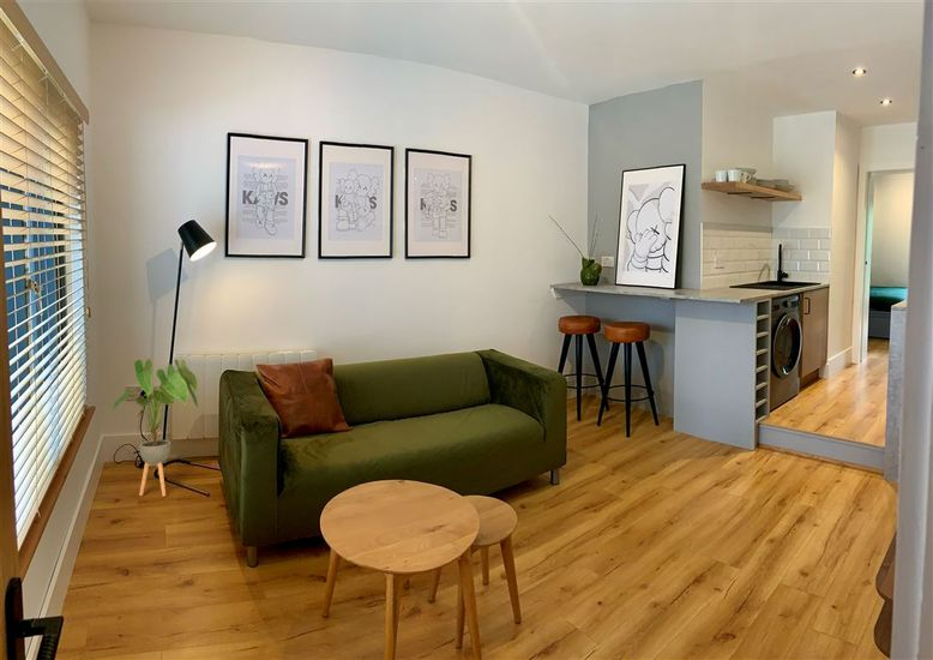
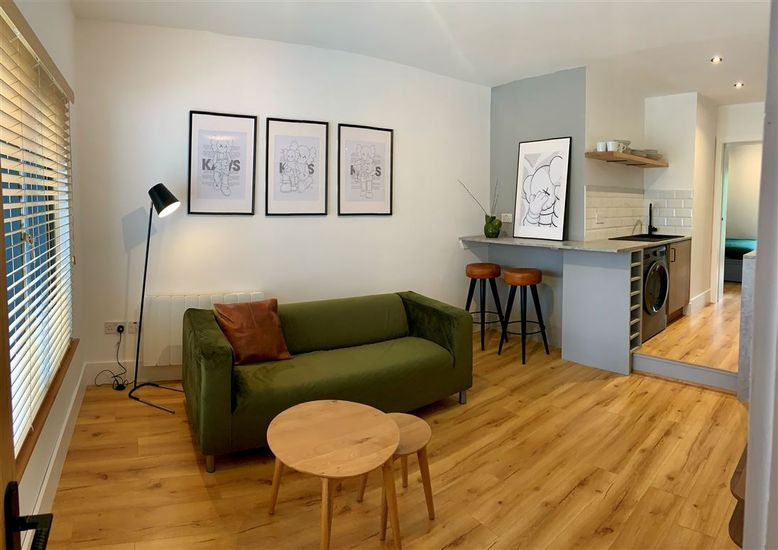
- house plant (161, 428)
